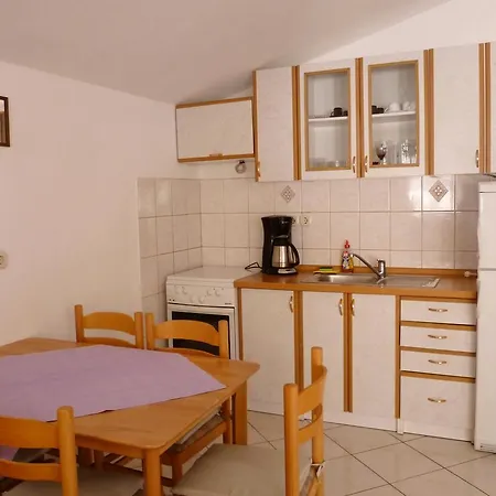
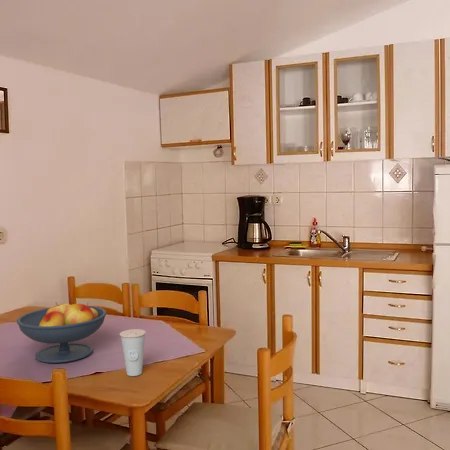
+ cup (133, 351)
+ fruit bowl (63, 327)
